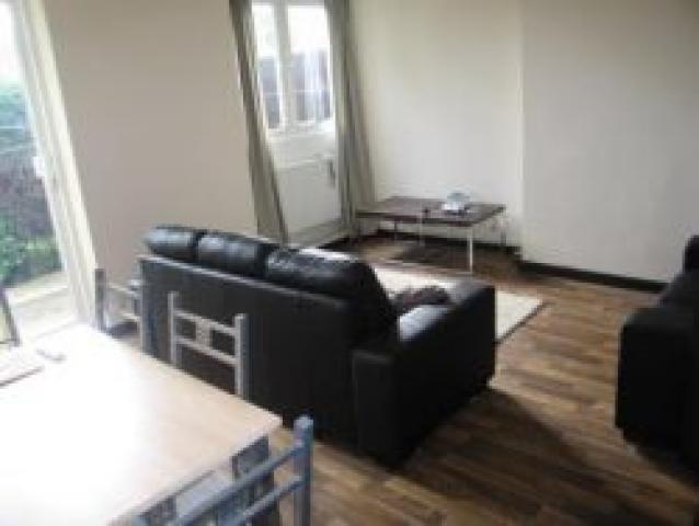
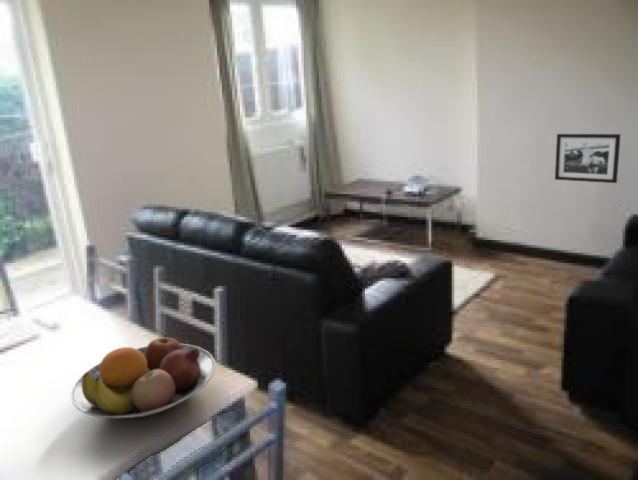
+ picture frame (586, 157)
+ fruit bowl (144, 370)
